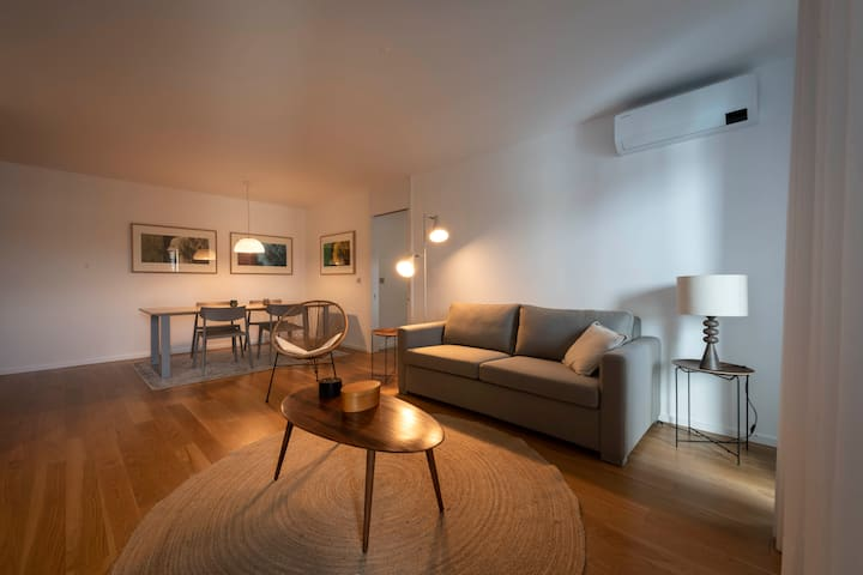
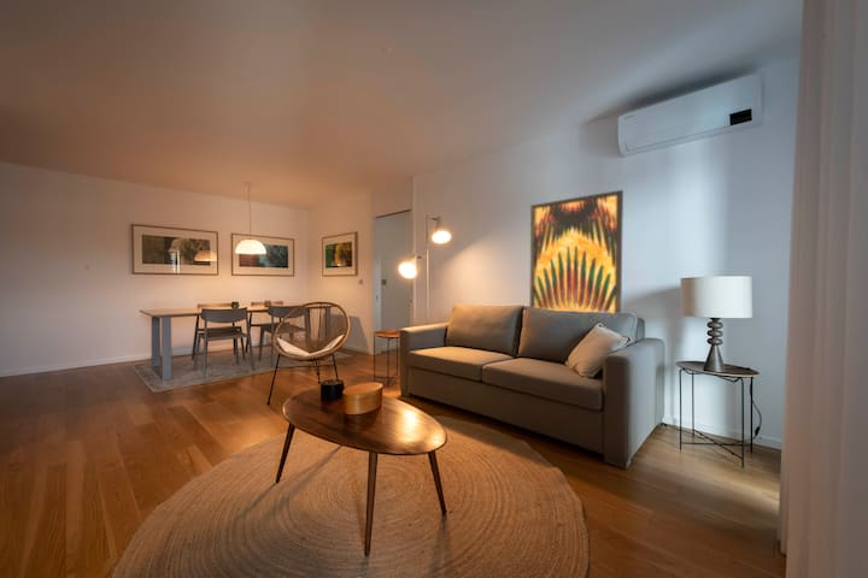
+ wall art (571, 258)
